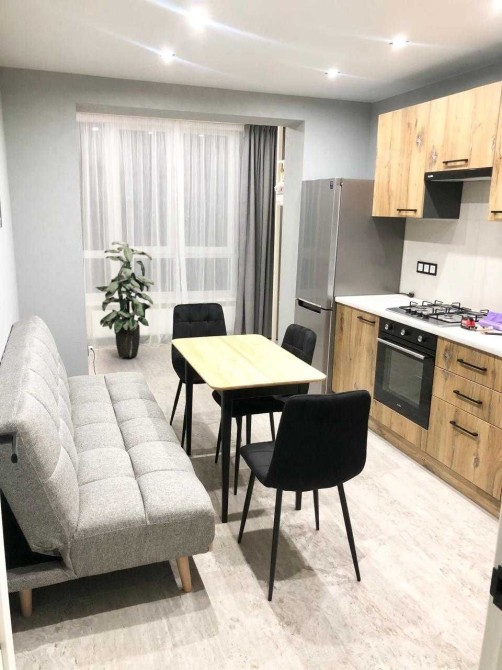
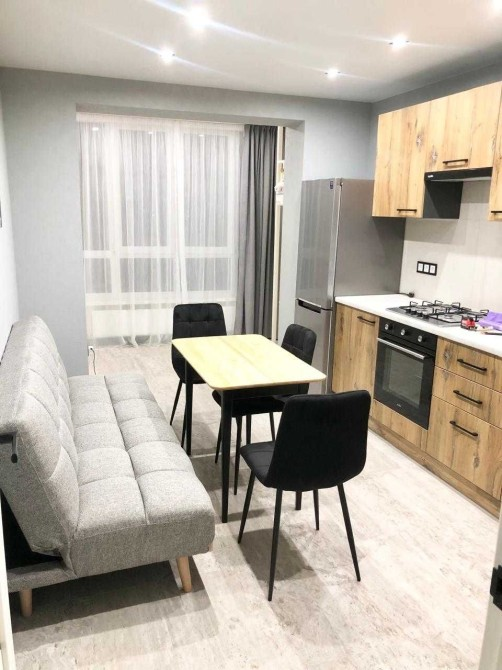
- indoor plant (125, 299)
